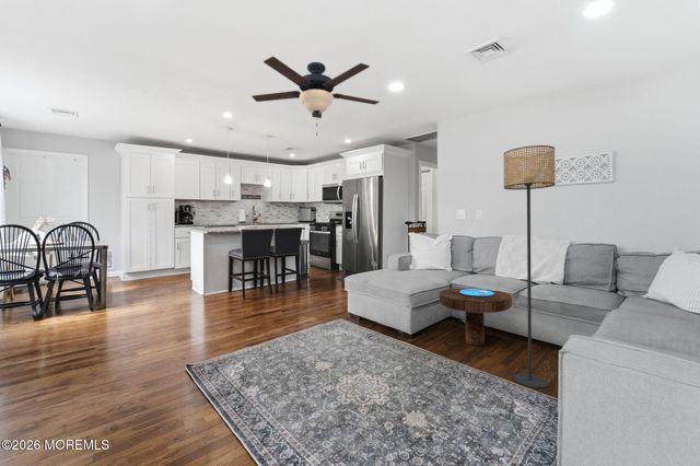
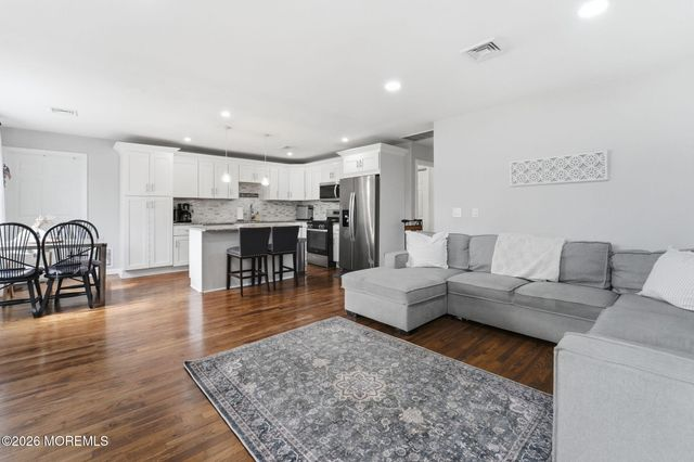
- ceiling fan (316, 102)
- side table (474, 316)
- floor lamp (528, 266)
